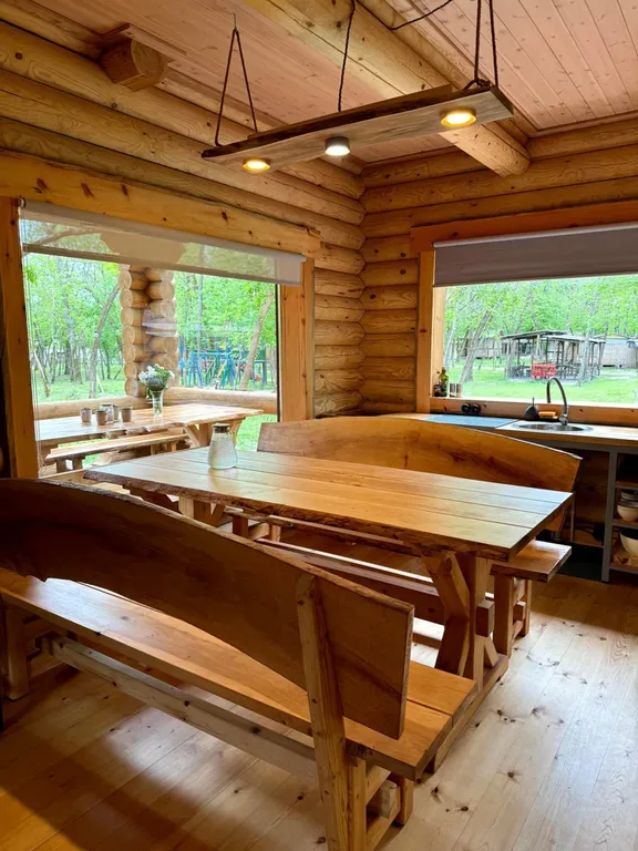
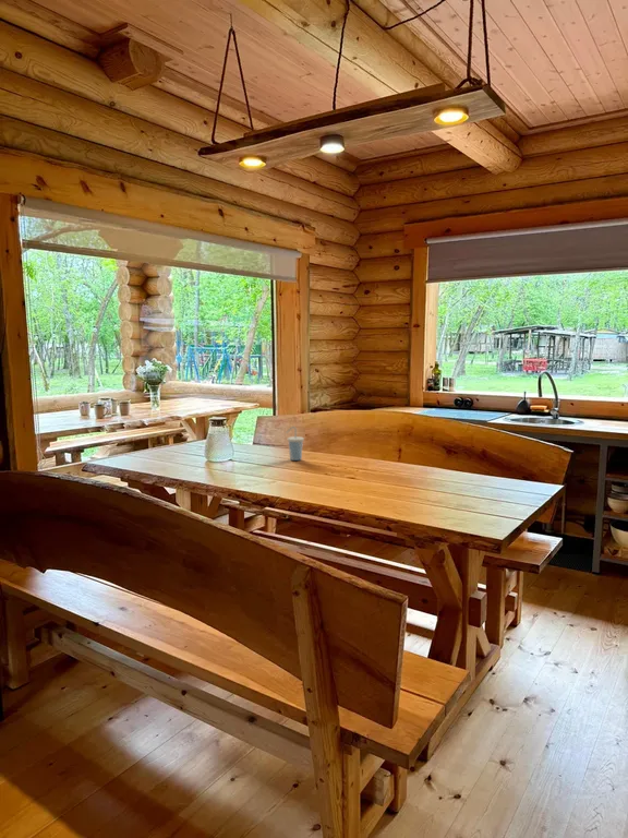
+ cup (294, 443)
